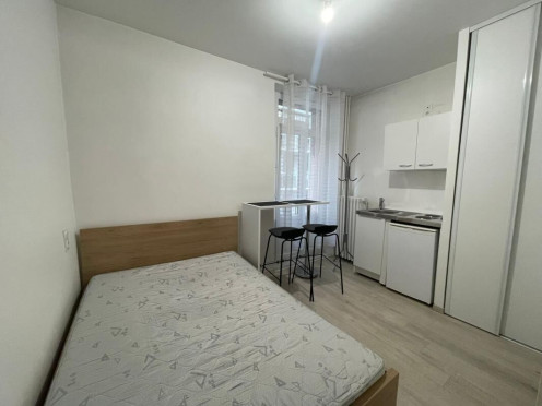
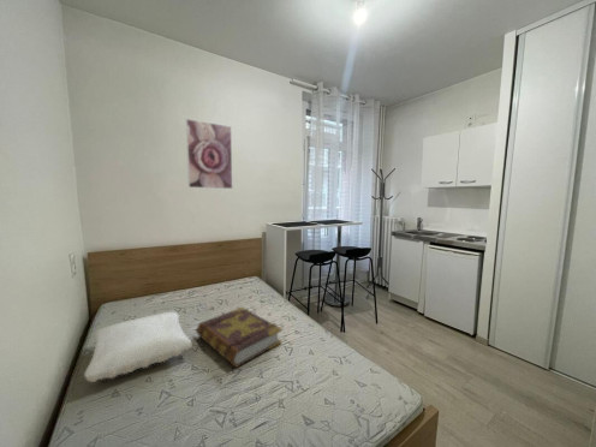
+ pillow (141, 340)
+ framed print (210, 155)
+ book (238, 332)
